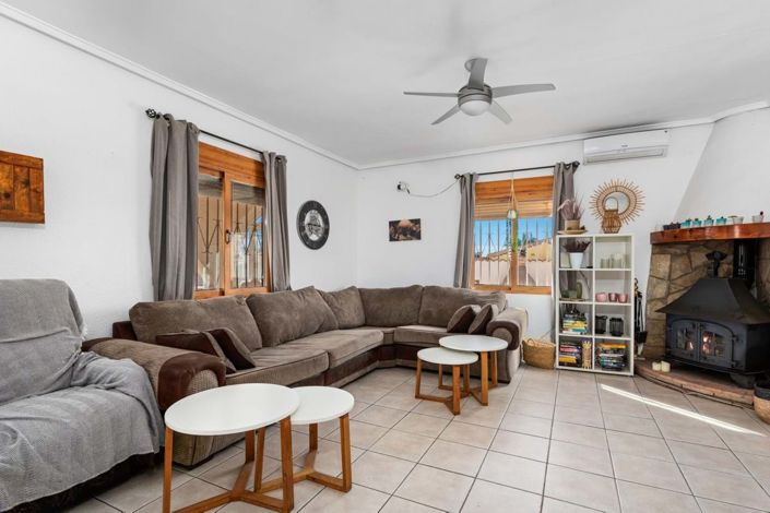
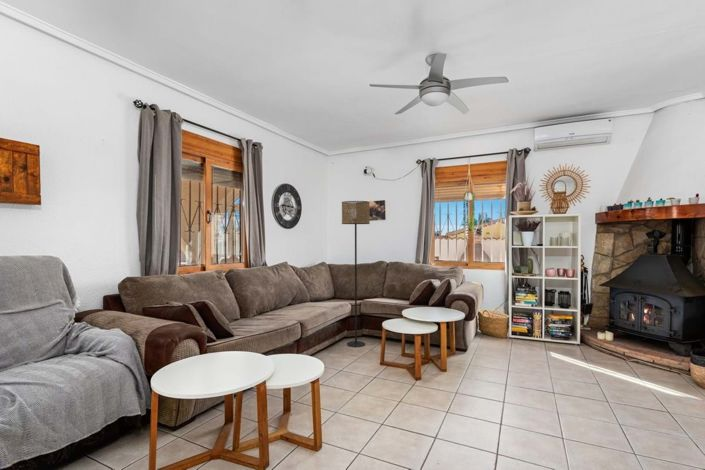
+ floor lamp (355, 273)
